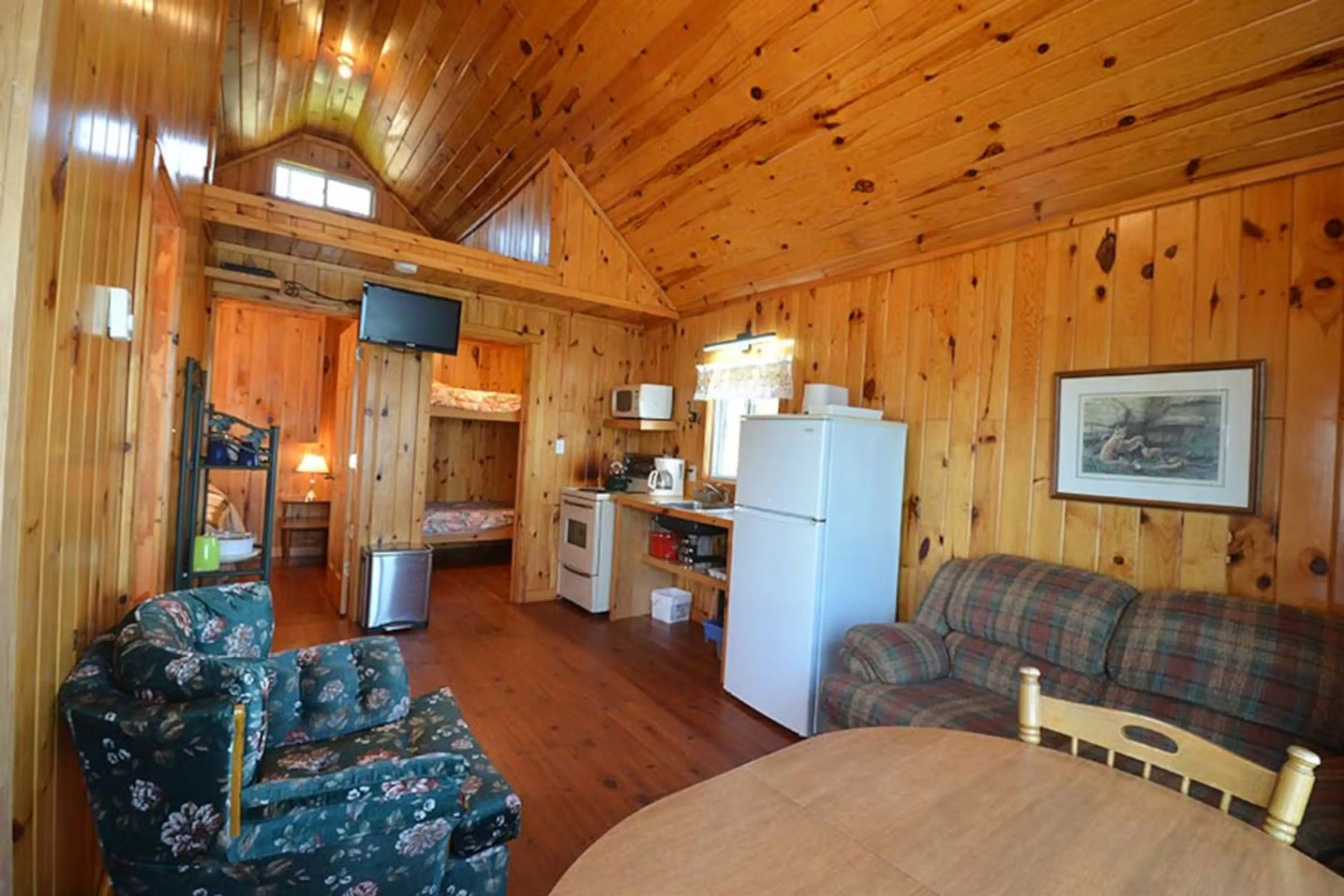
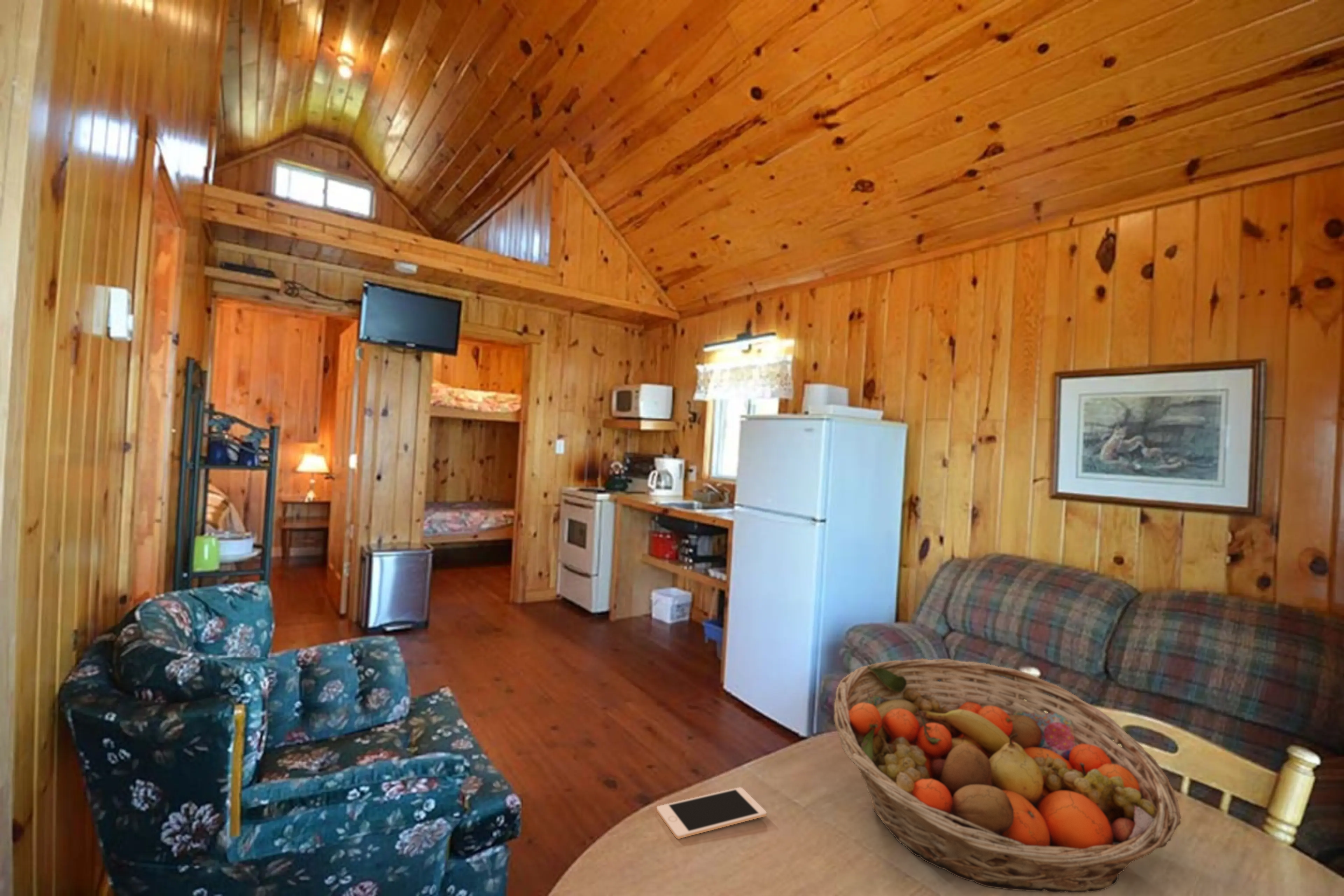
+ cell phone (712, 811)
+ fruit basket (987, 761)
